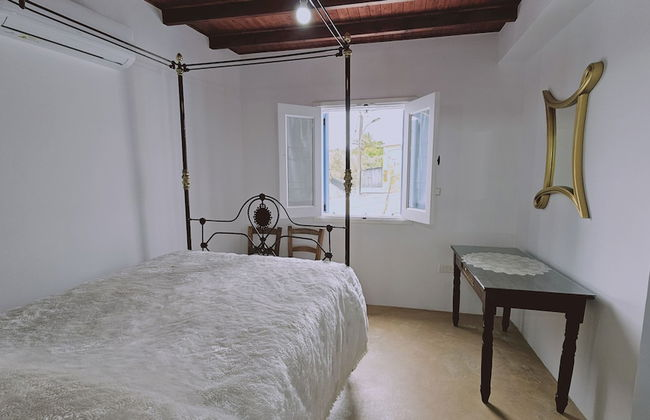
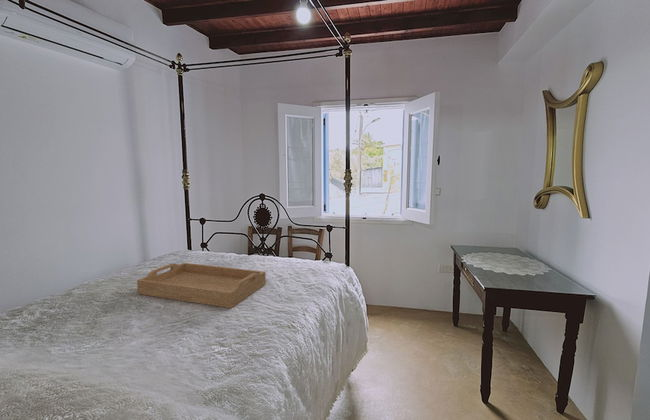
+ serving tray (204, 280)
